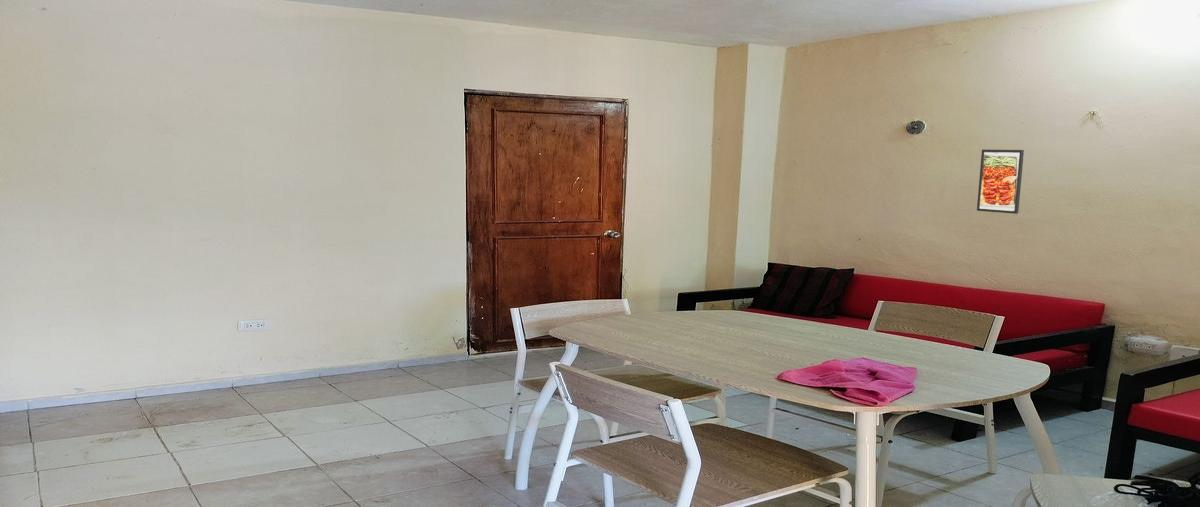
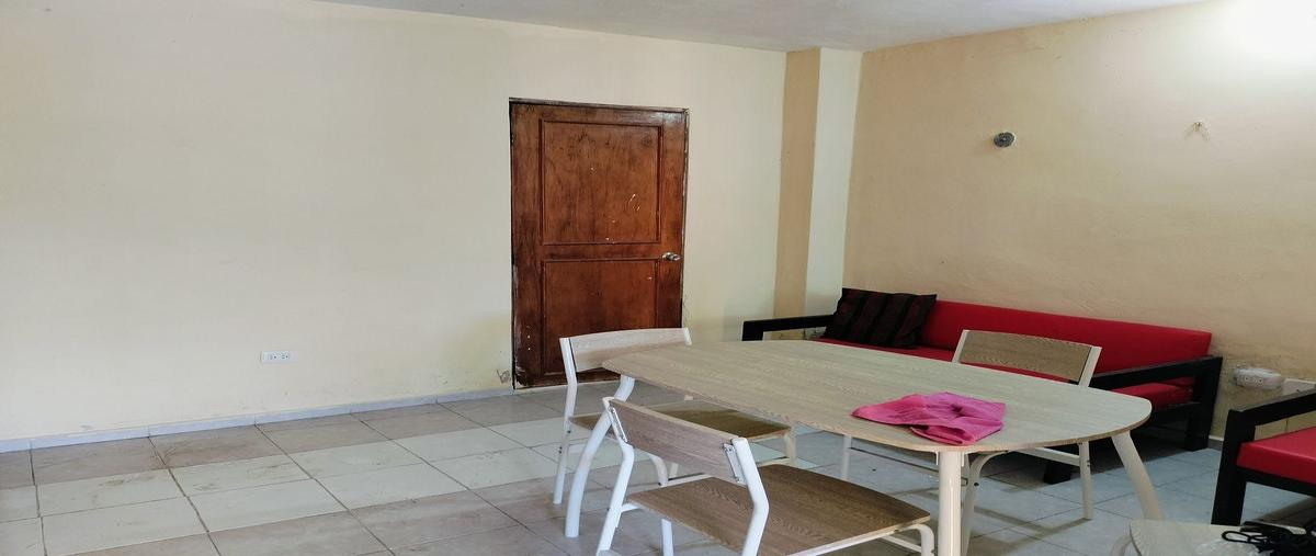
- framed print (999, 181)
